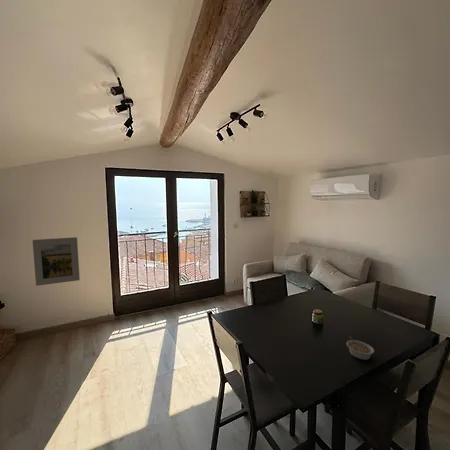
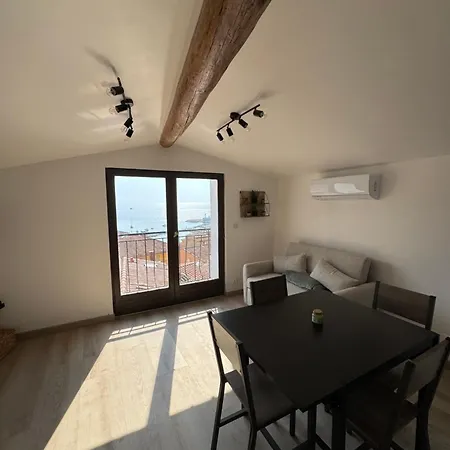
- legume (358, 349)
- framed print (57, 260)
